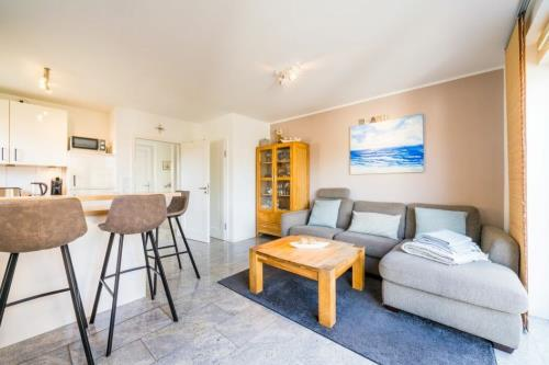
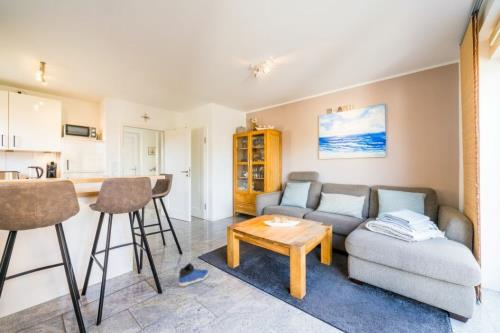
+ sneaker (194, 271)
